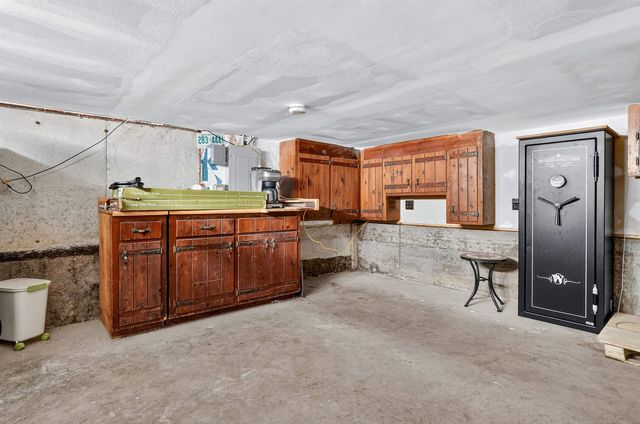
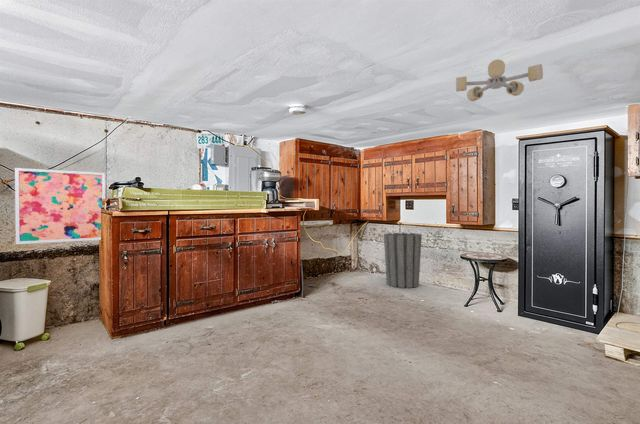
+ wall art (63, 206)
+ ceiling light (497, 81)
+ trash can (402, 259)
